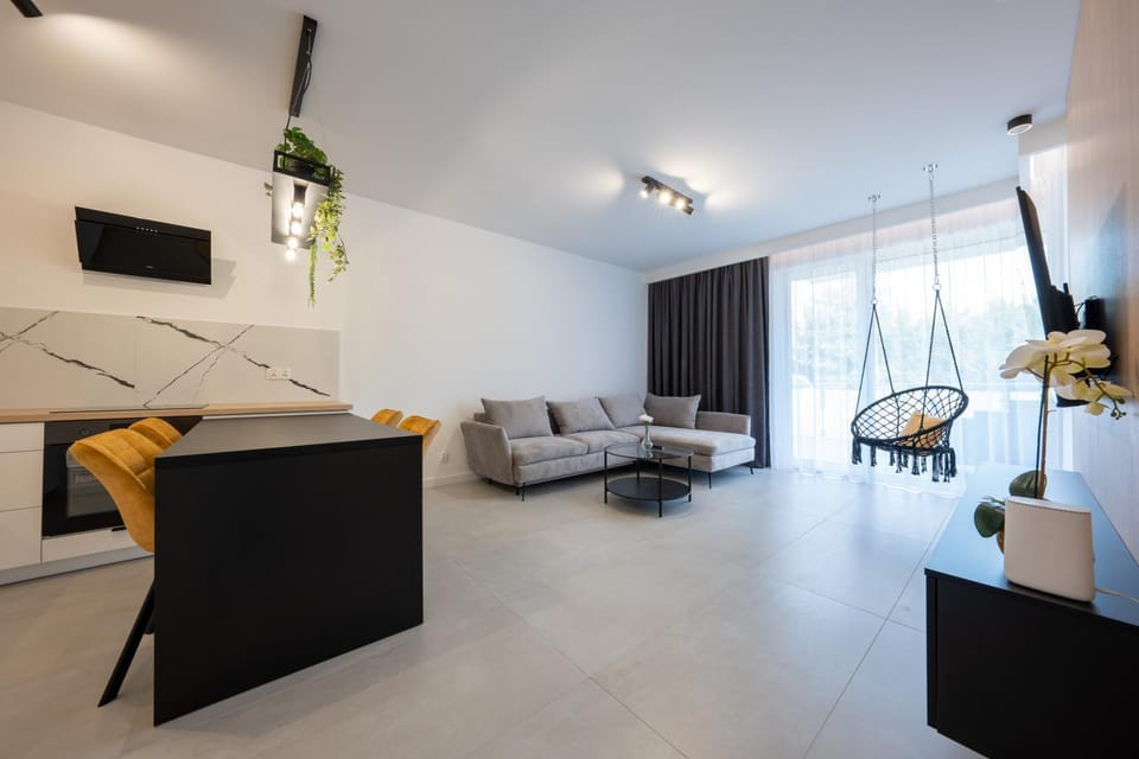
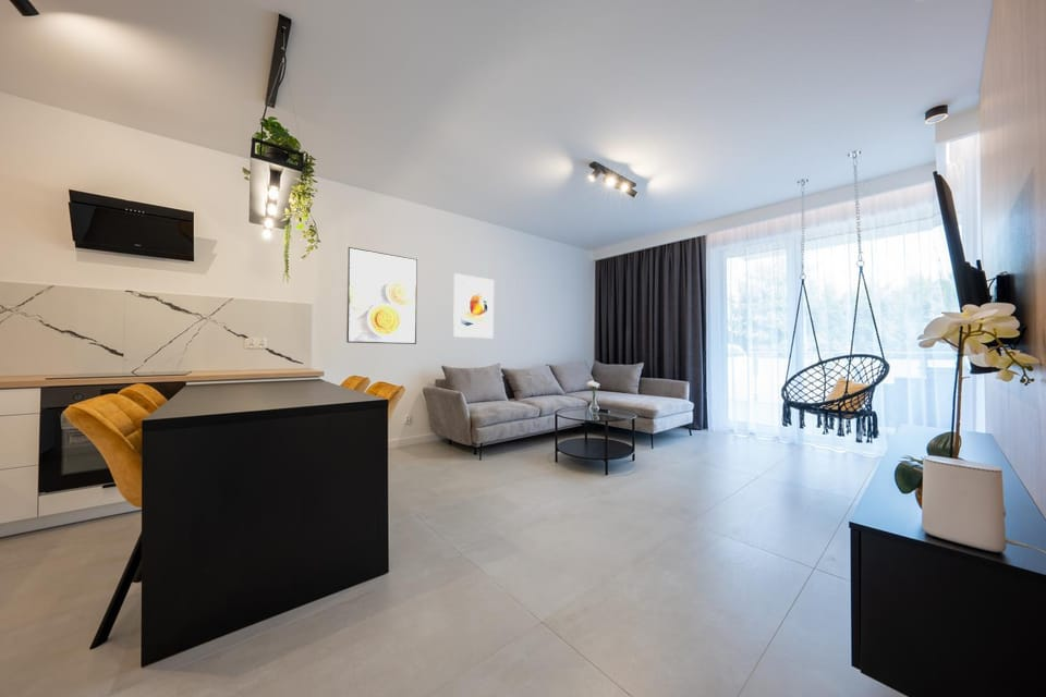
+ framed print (384, 298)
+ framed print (474, 307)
